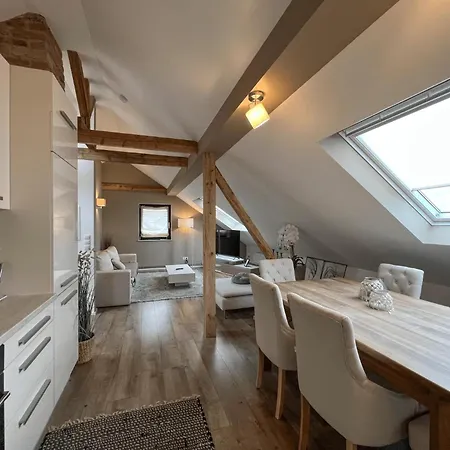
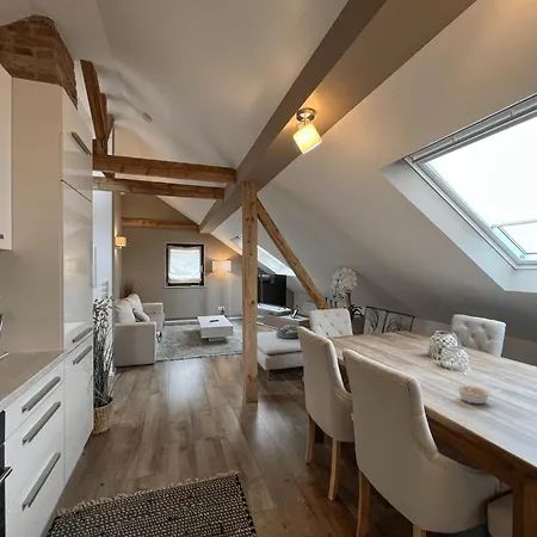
+ legume (471, 394)
